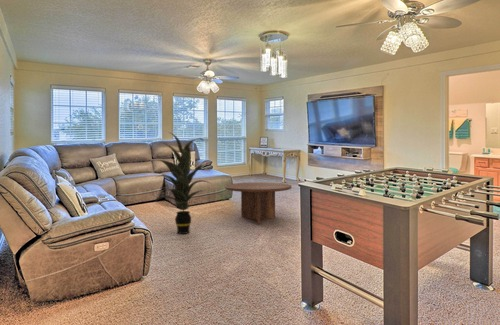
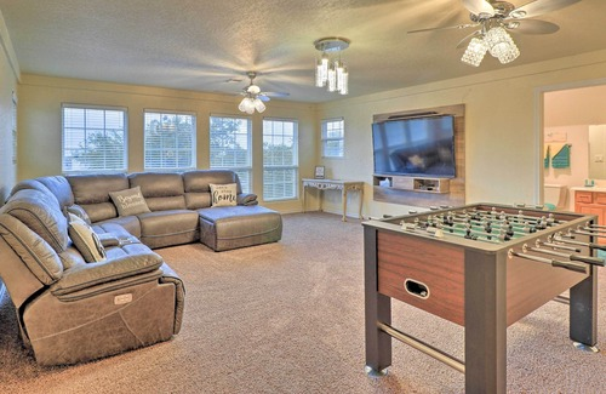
- indoor plant (178, 182)
- coffee table (258, 202)
